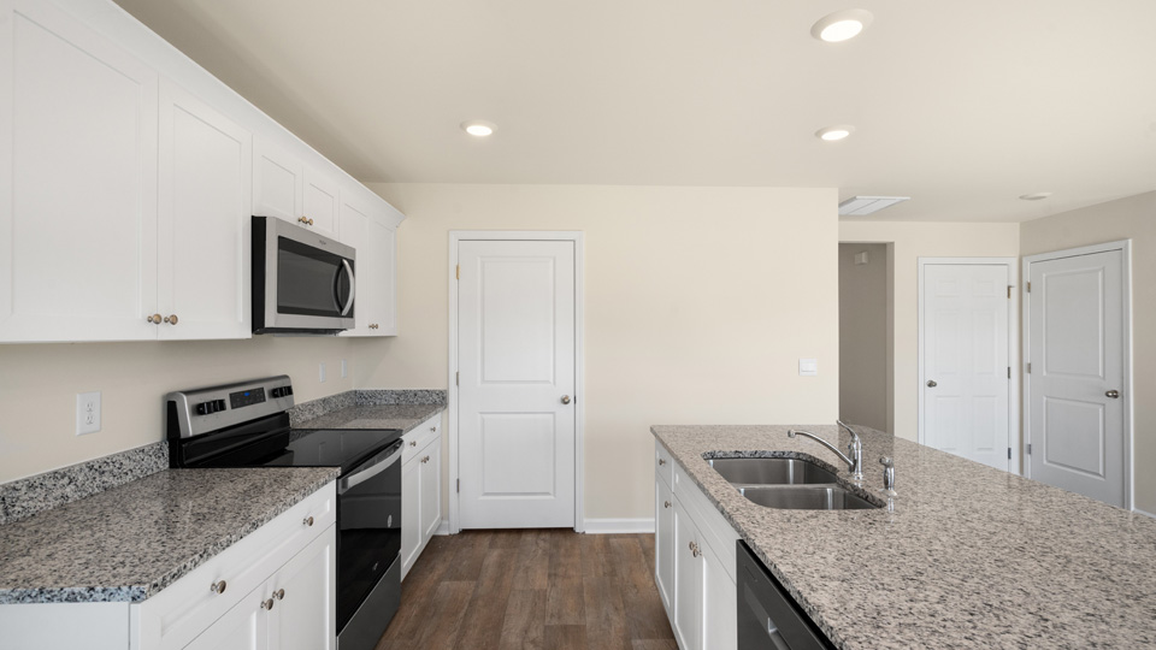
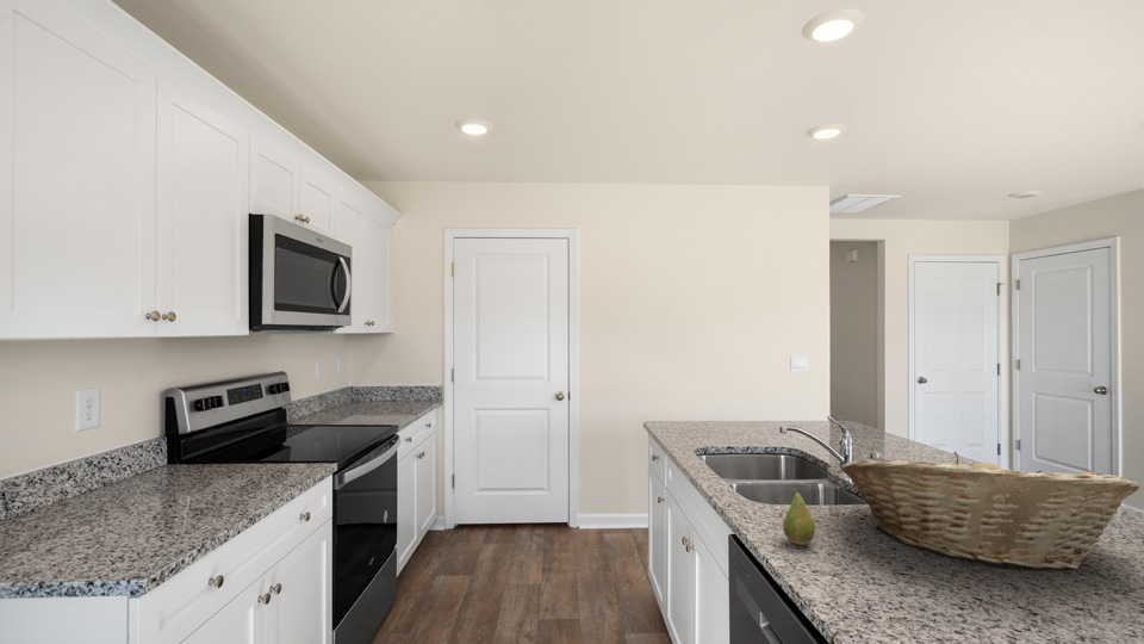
+ fruit (798, 515)
+ fruit basket (971, 495)
